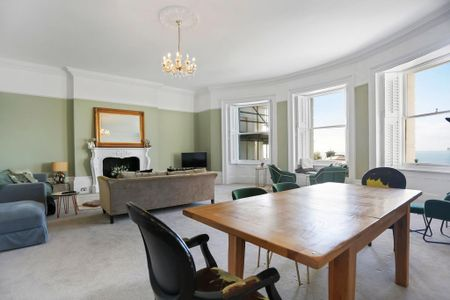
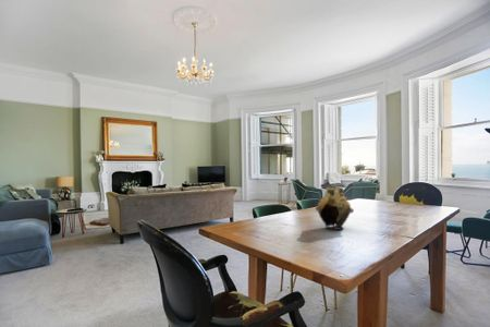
+ vase (334, 207)
